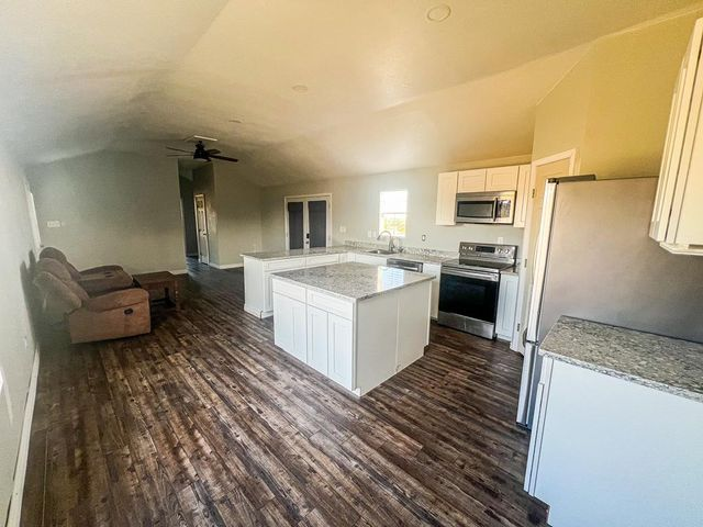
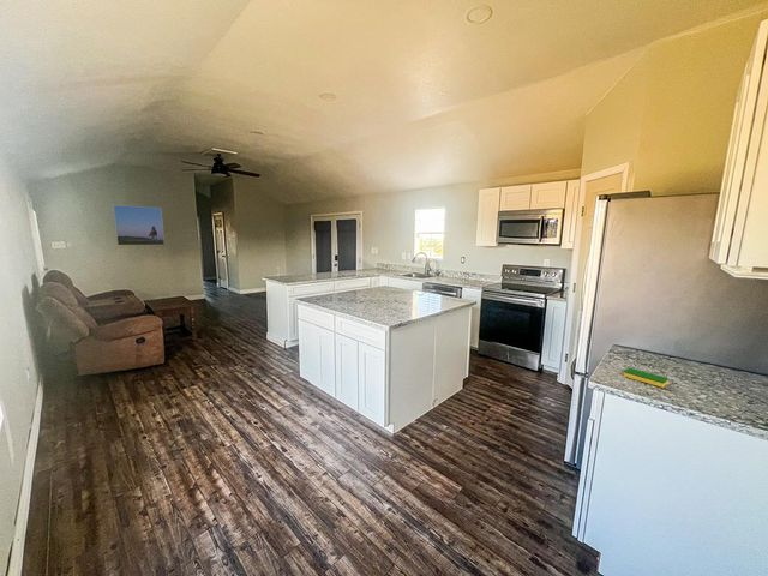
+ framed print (139, 226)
+ dish sponge (644, 377)
